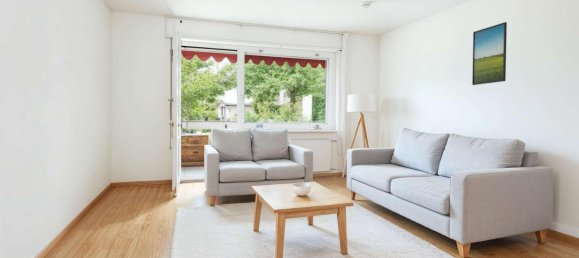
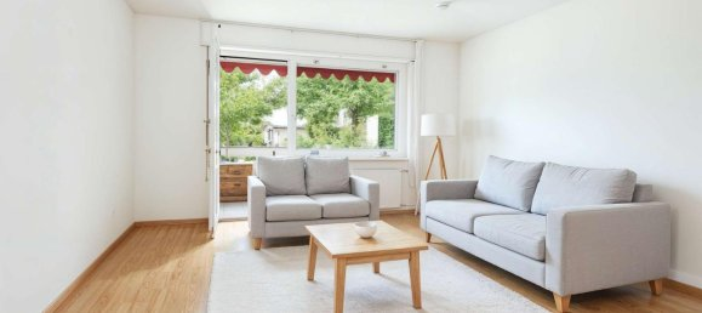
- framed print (488, 55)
